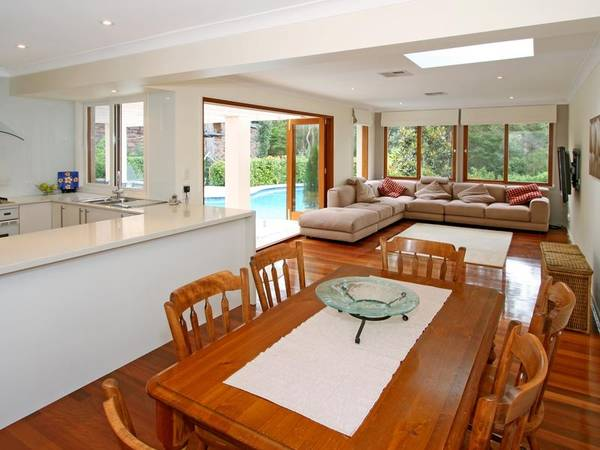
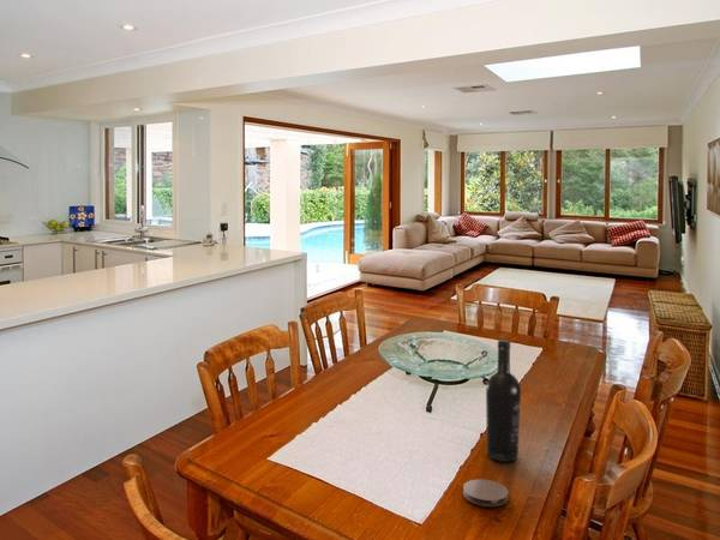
+ coaster (485, 492)
+ wine bottle (503, 398)
